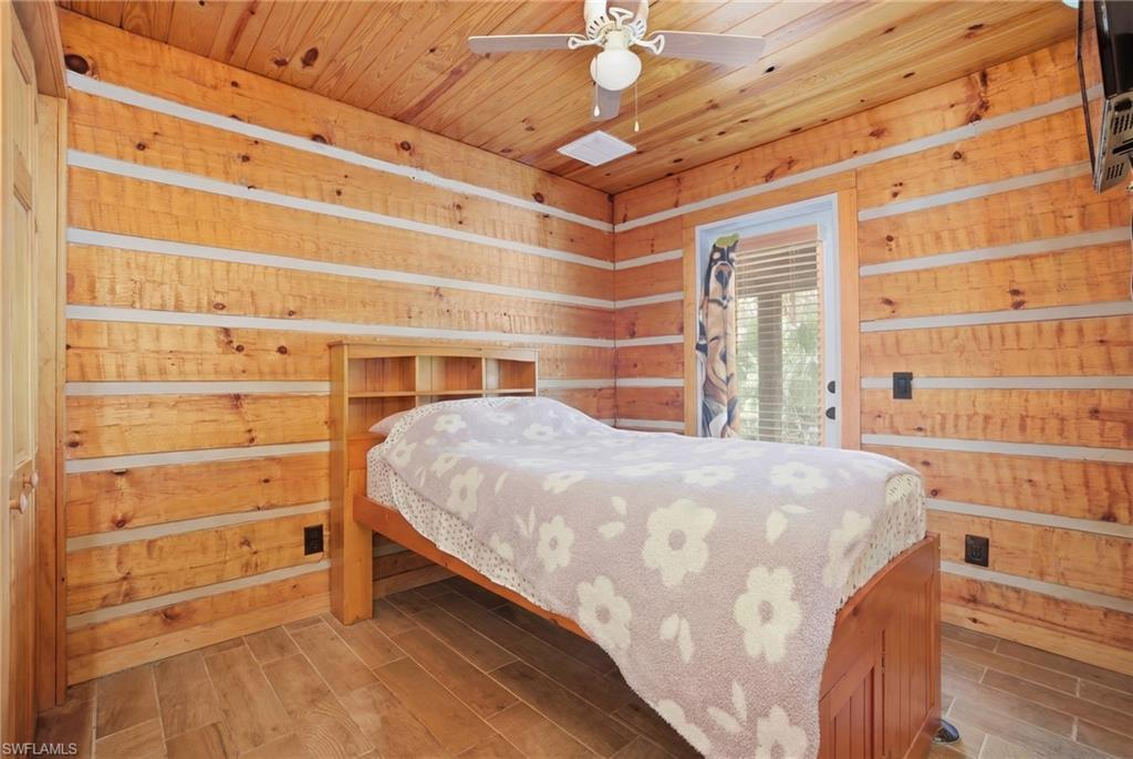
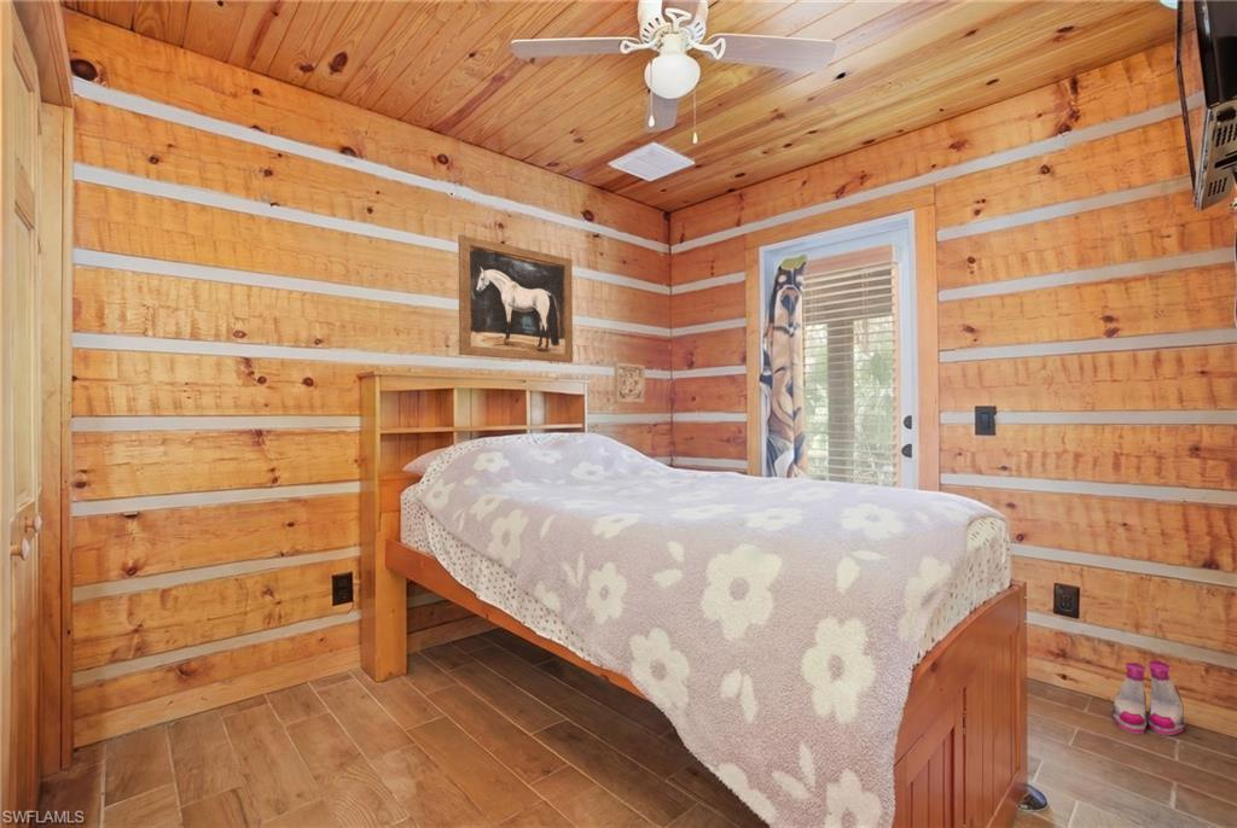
+ wall art (519, 303)
+ wall ornament (629, 383)
+ boots (1144, 692)
